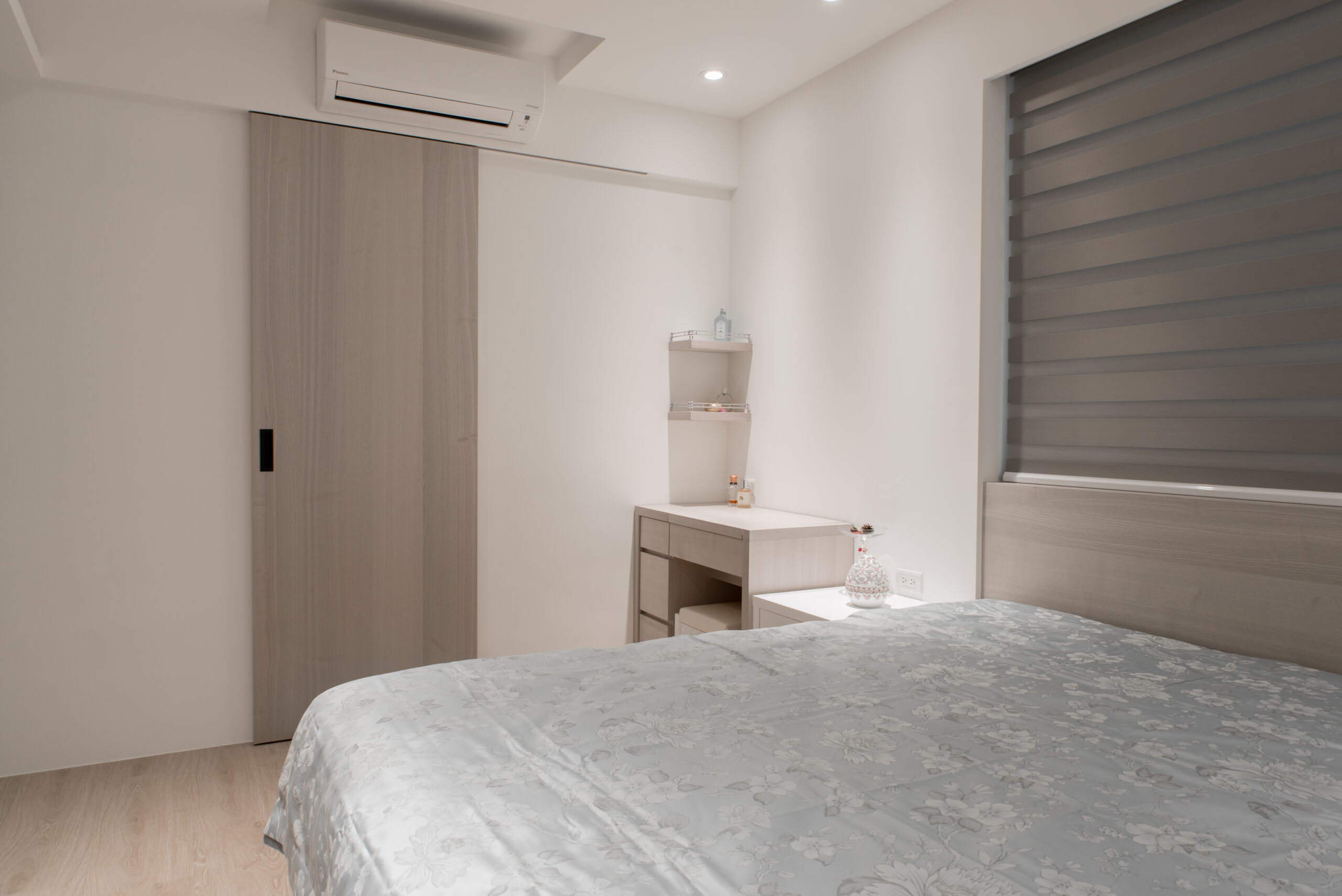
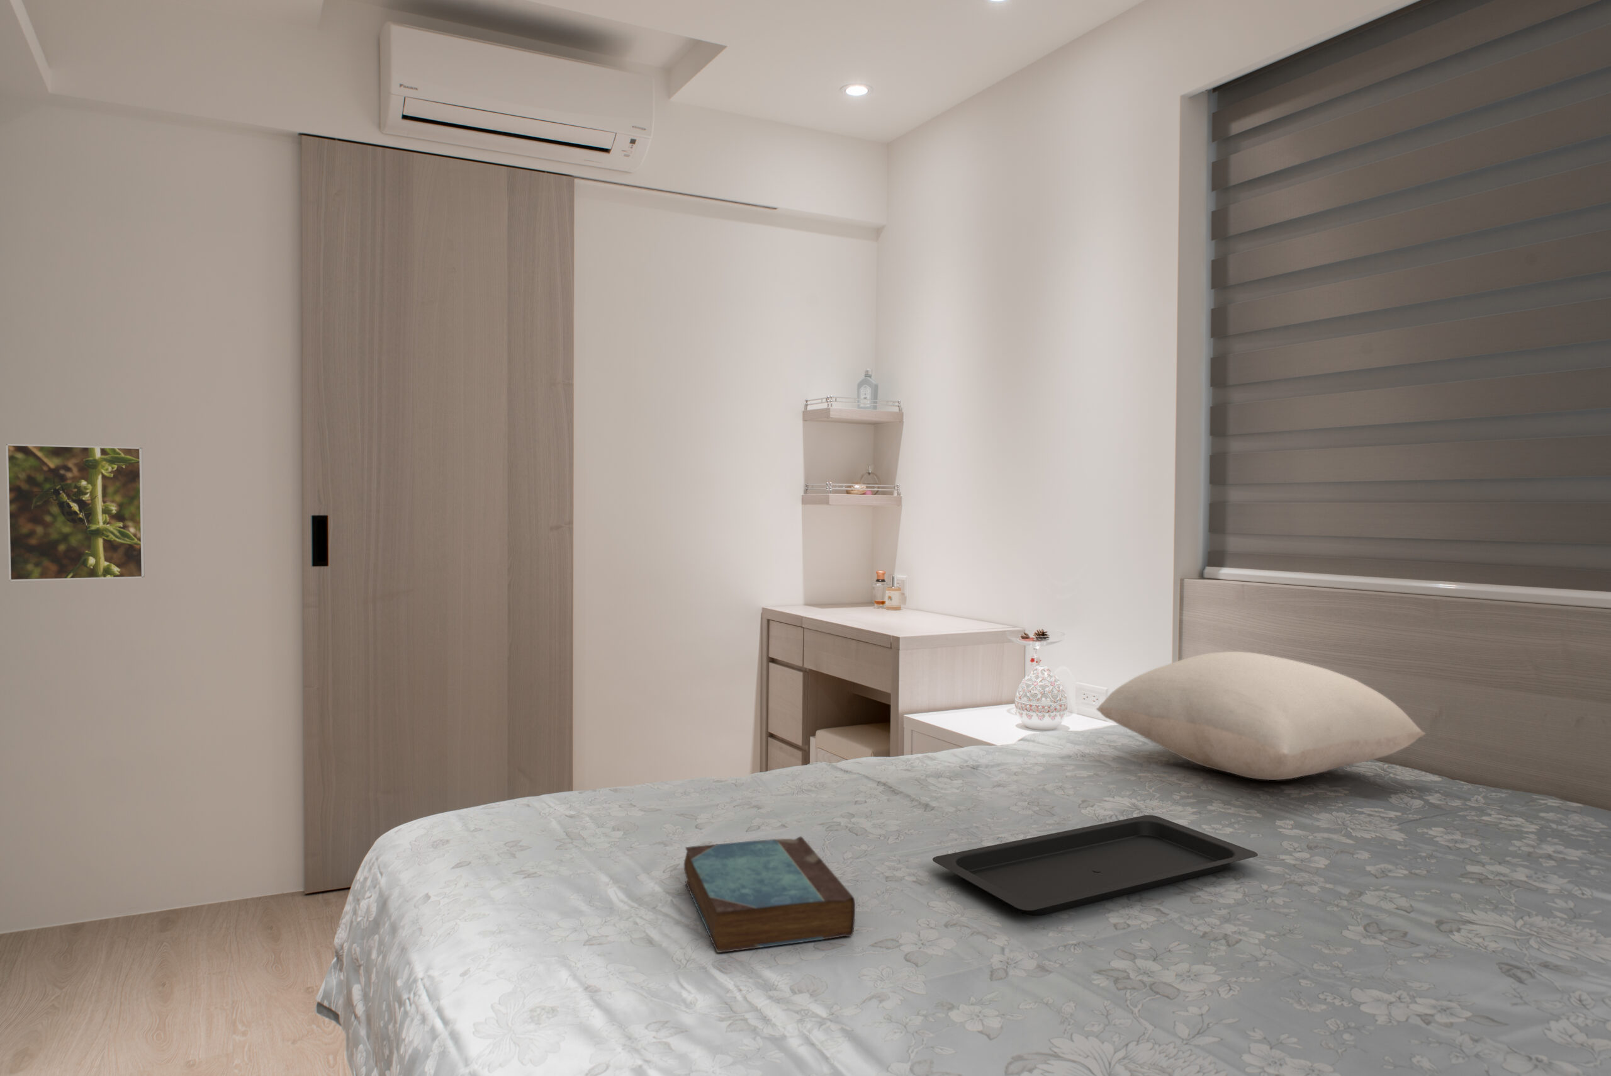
+ book (763, 889)
+ serving tray (1096, 863)
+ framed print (77, 513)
+ pillow (1254, 712)
